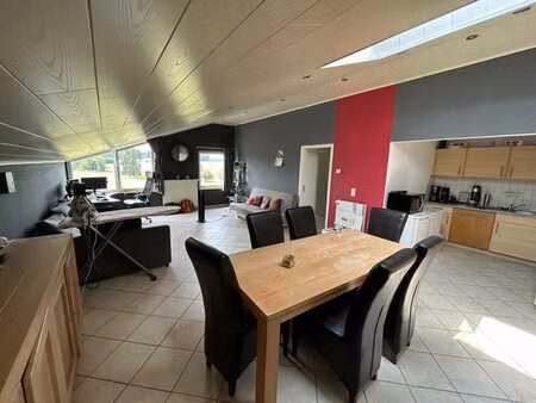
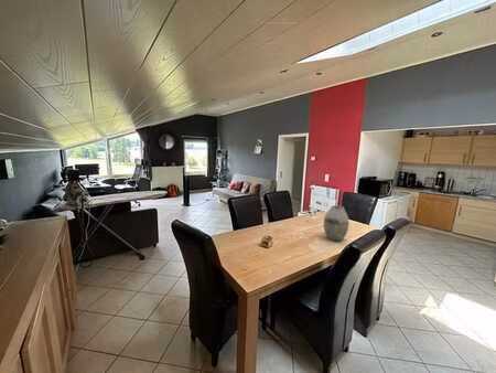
+ vase (335, 223)
